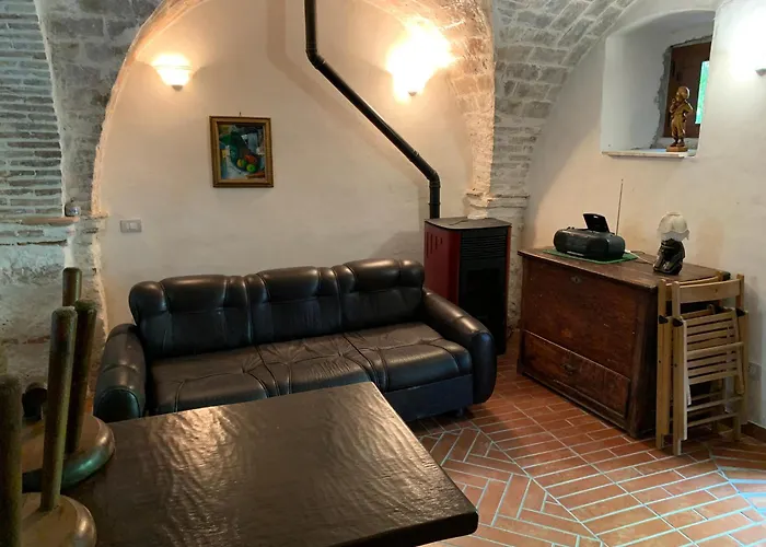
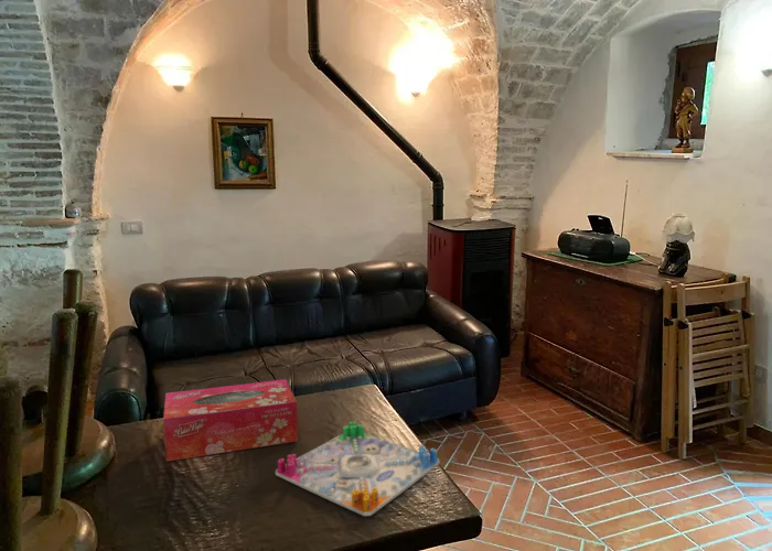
+ board game (358, 461)
+ tissue box (230, 417)
